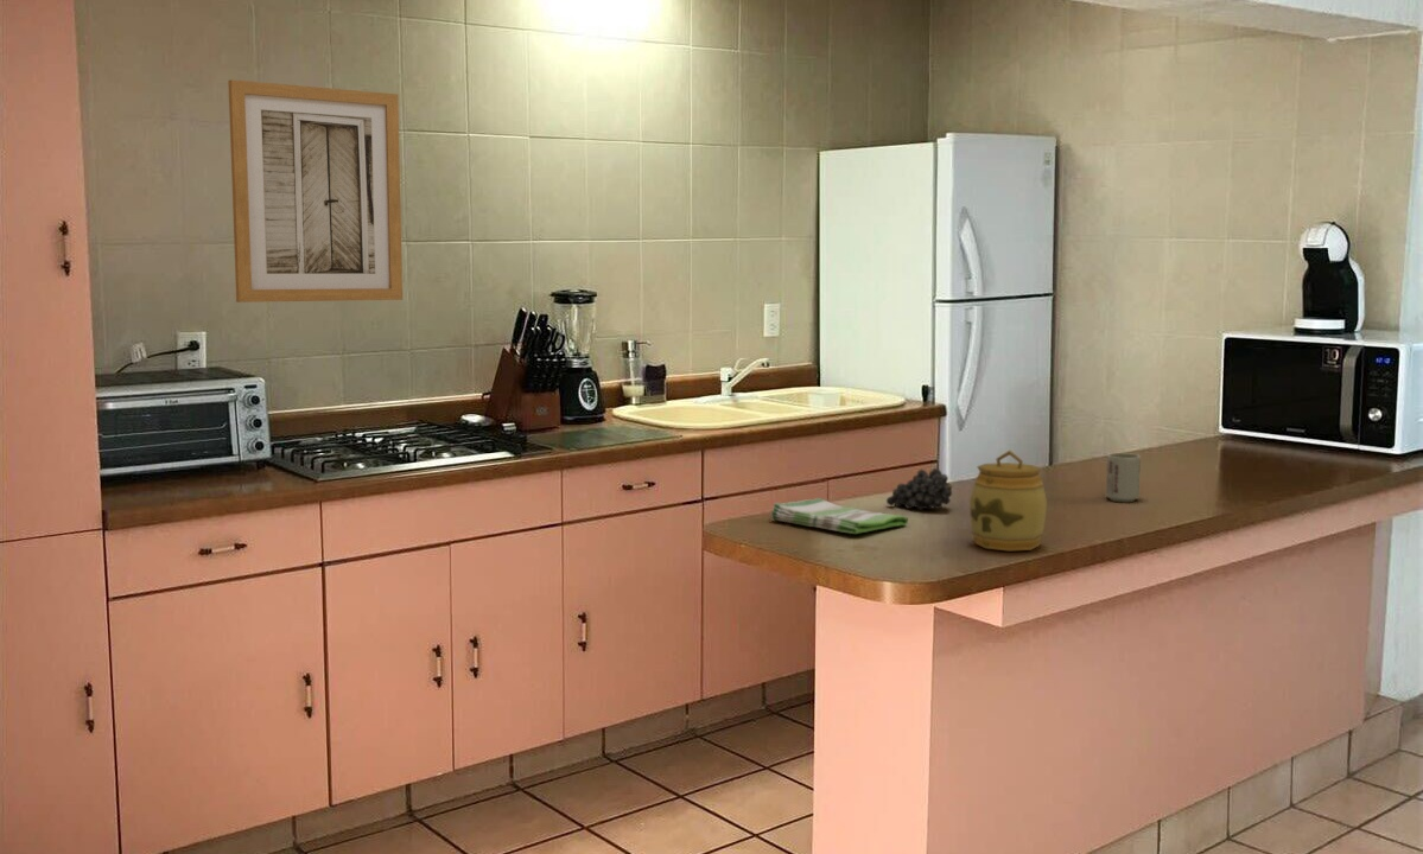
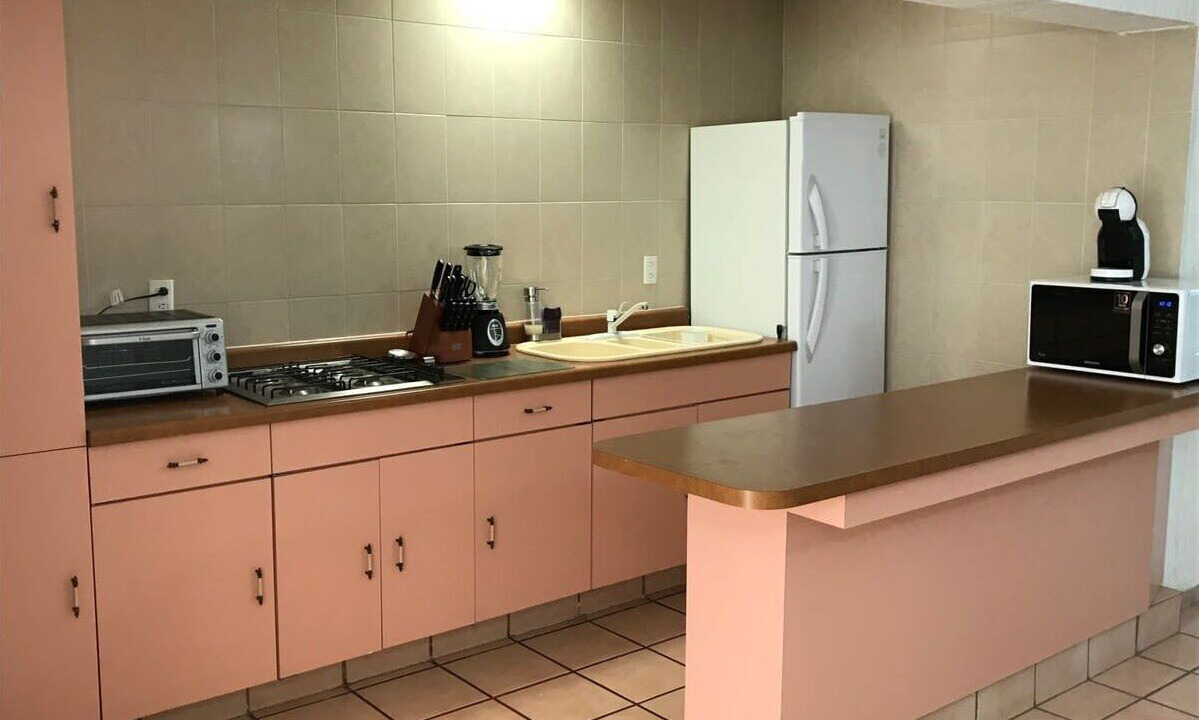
- cup (1123, 477)
- jar (1008, 497)
- fruit (922, 487)
- wall art (319, 195)
- dish towel (838, 514)
